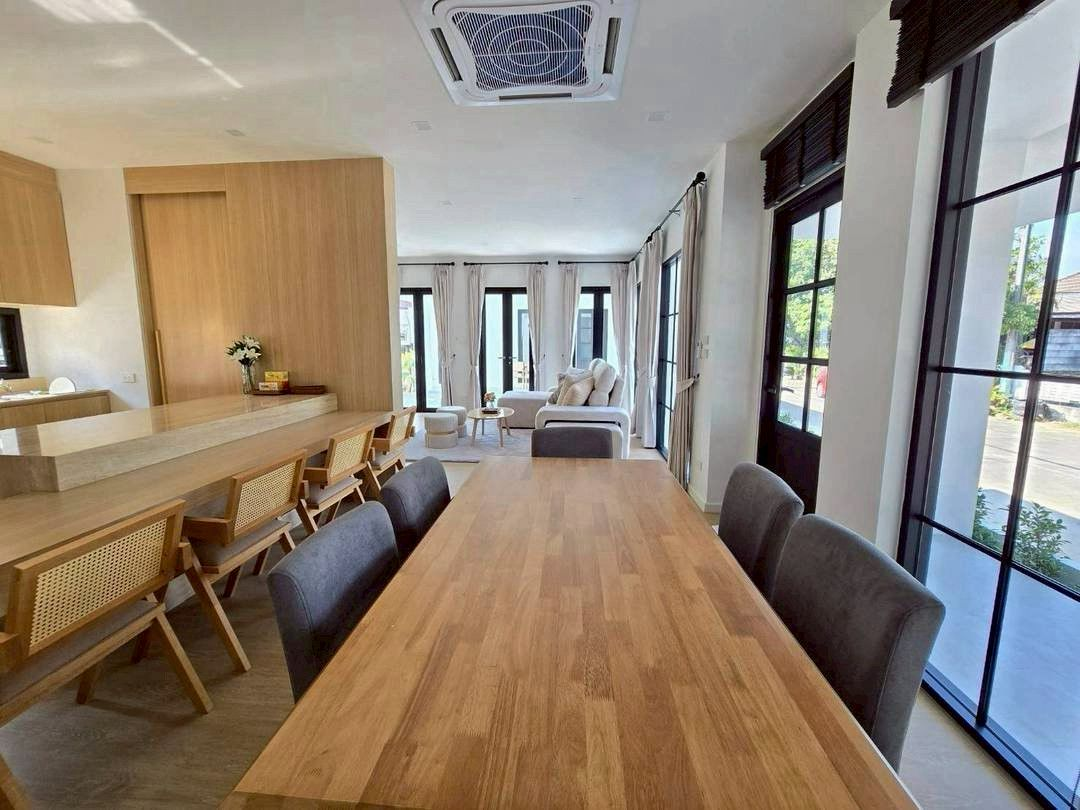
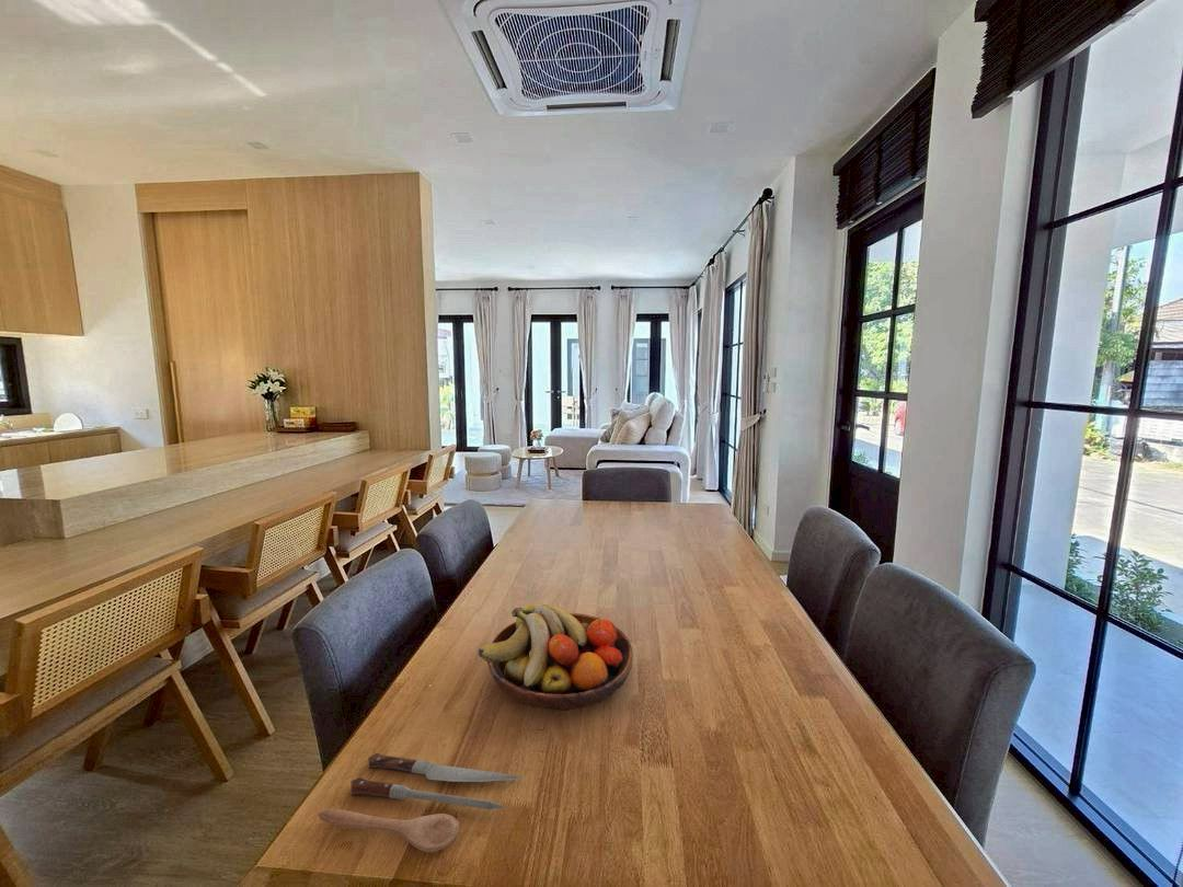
+ fruit bowl (560, 643)
+ spoon (424, 798)
